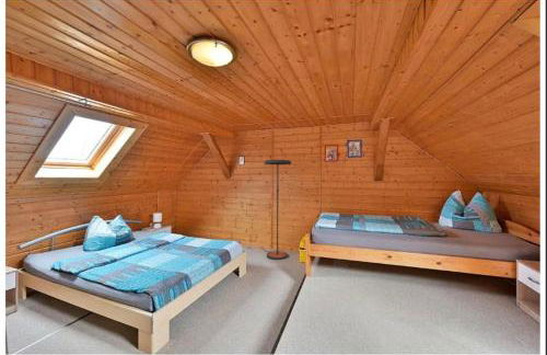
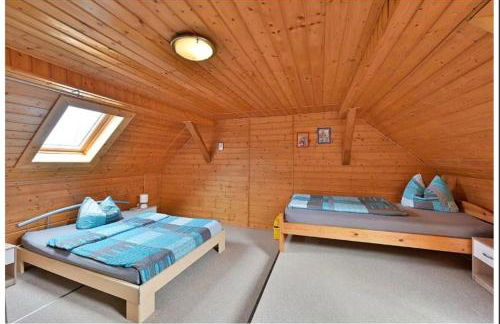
- floor lamp (277, 207)
